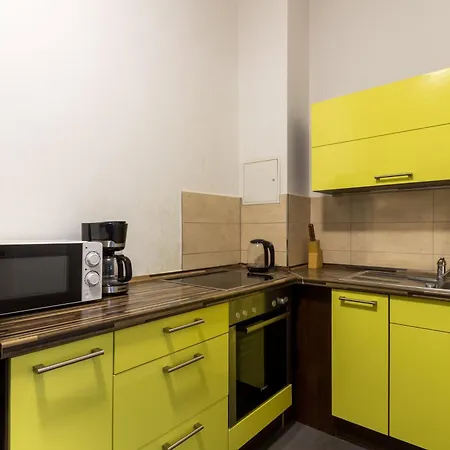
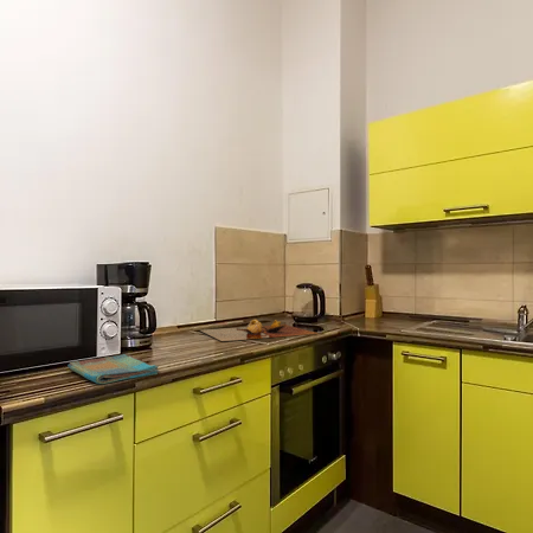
+ cutting board (257, 325)
+ dish towel (111, 366)
